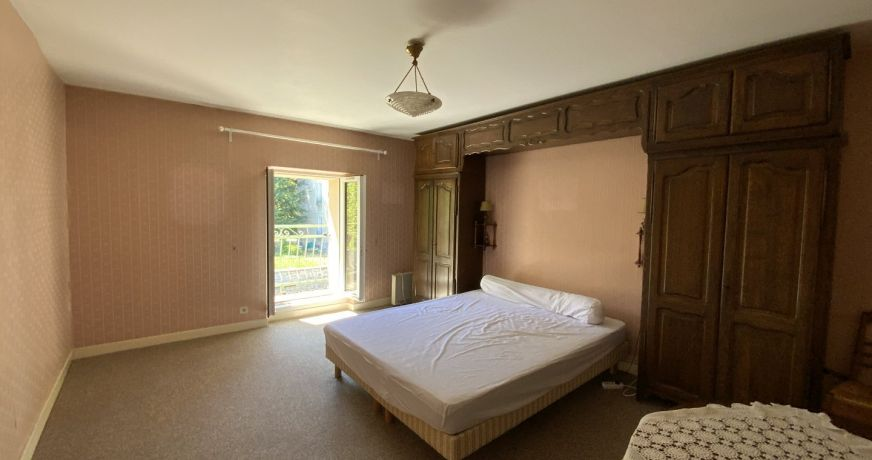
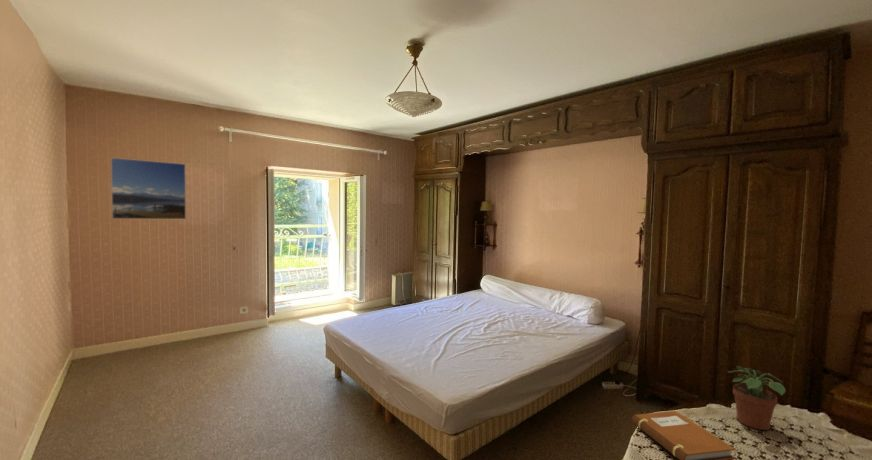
+ potted plant (756, 399)
+ notebook (677, 433)
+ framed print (150, 190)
